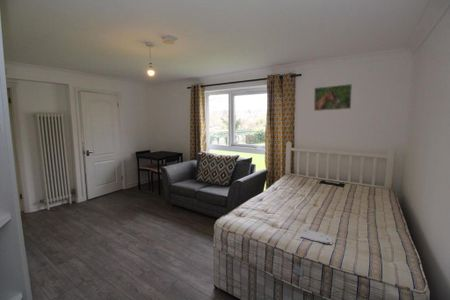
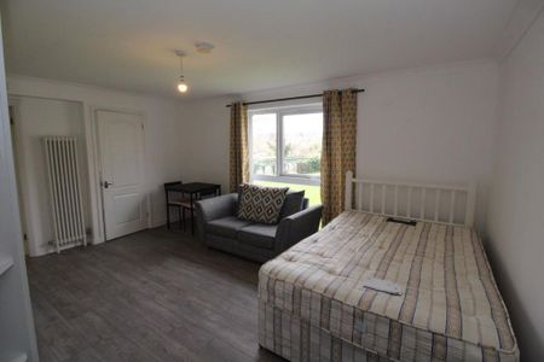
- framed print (332, 98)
